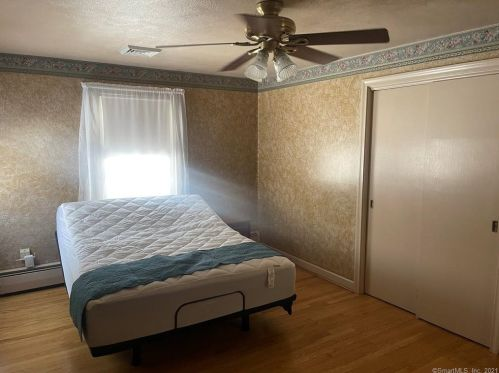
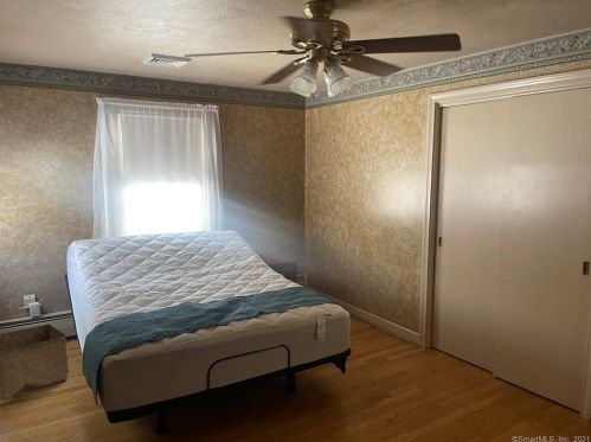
+ storage bin (27, 358)
